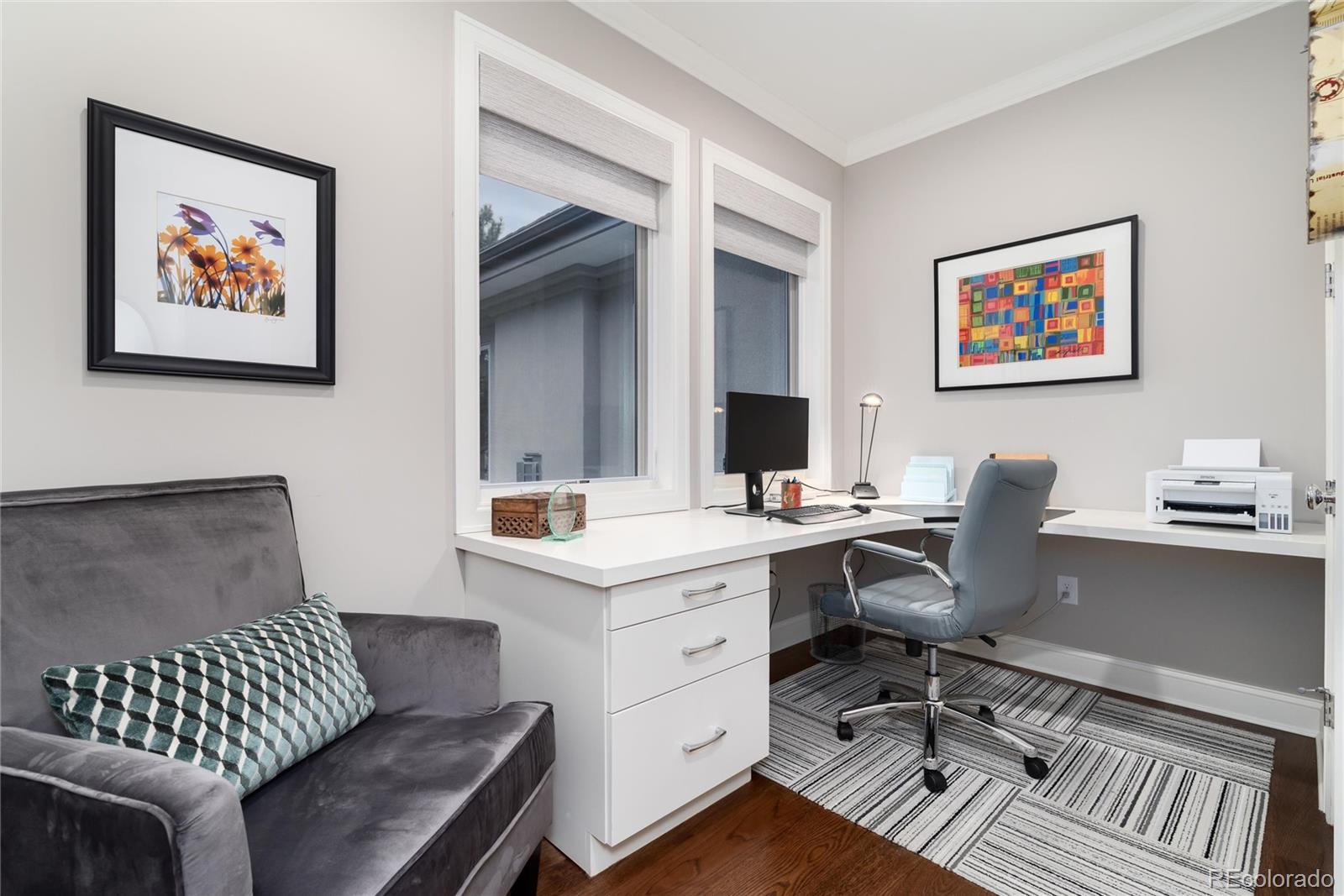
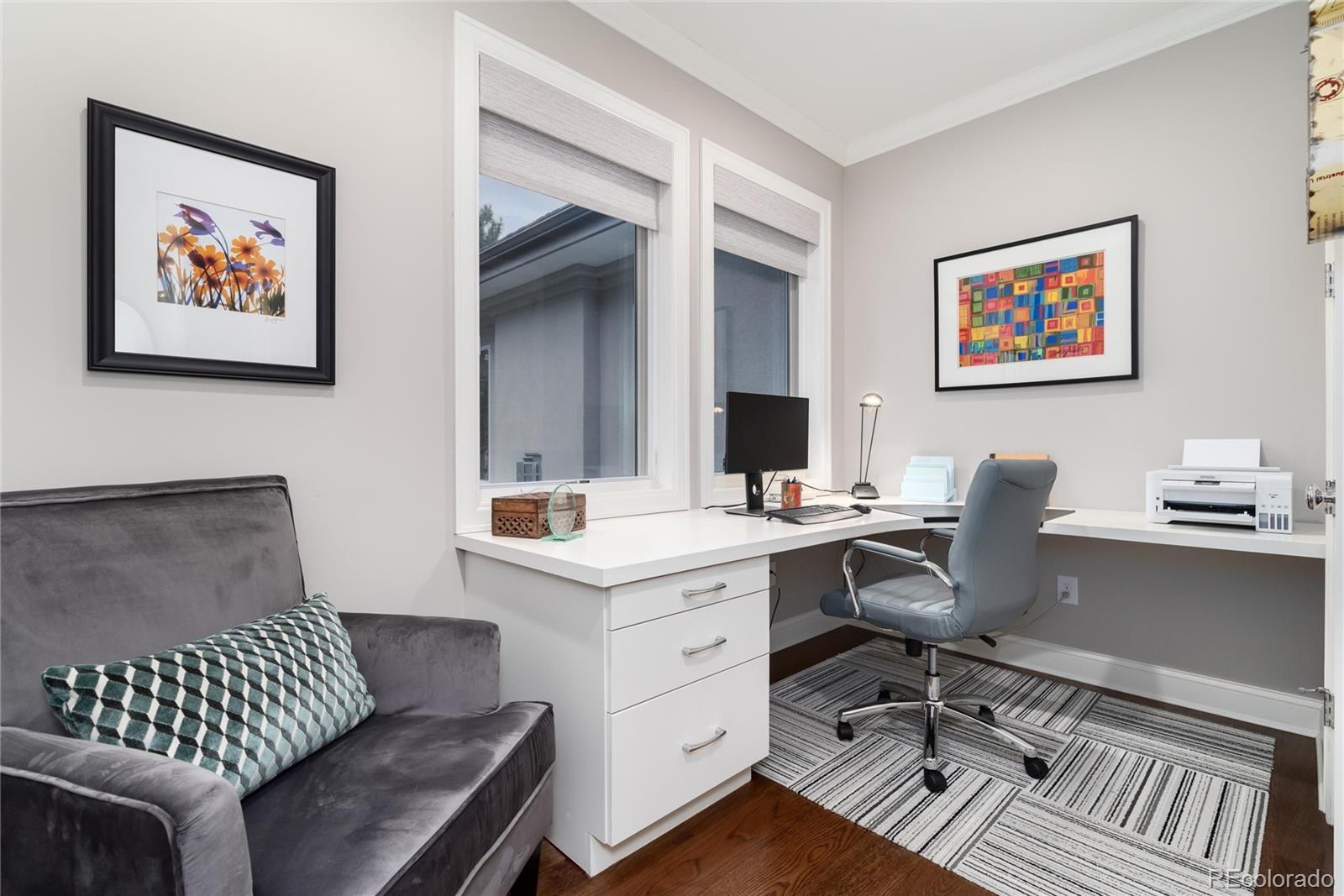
- waste bin (837, 621)
